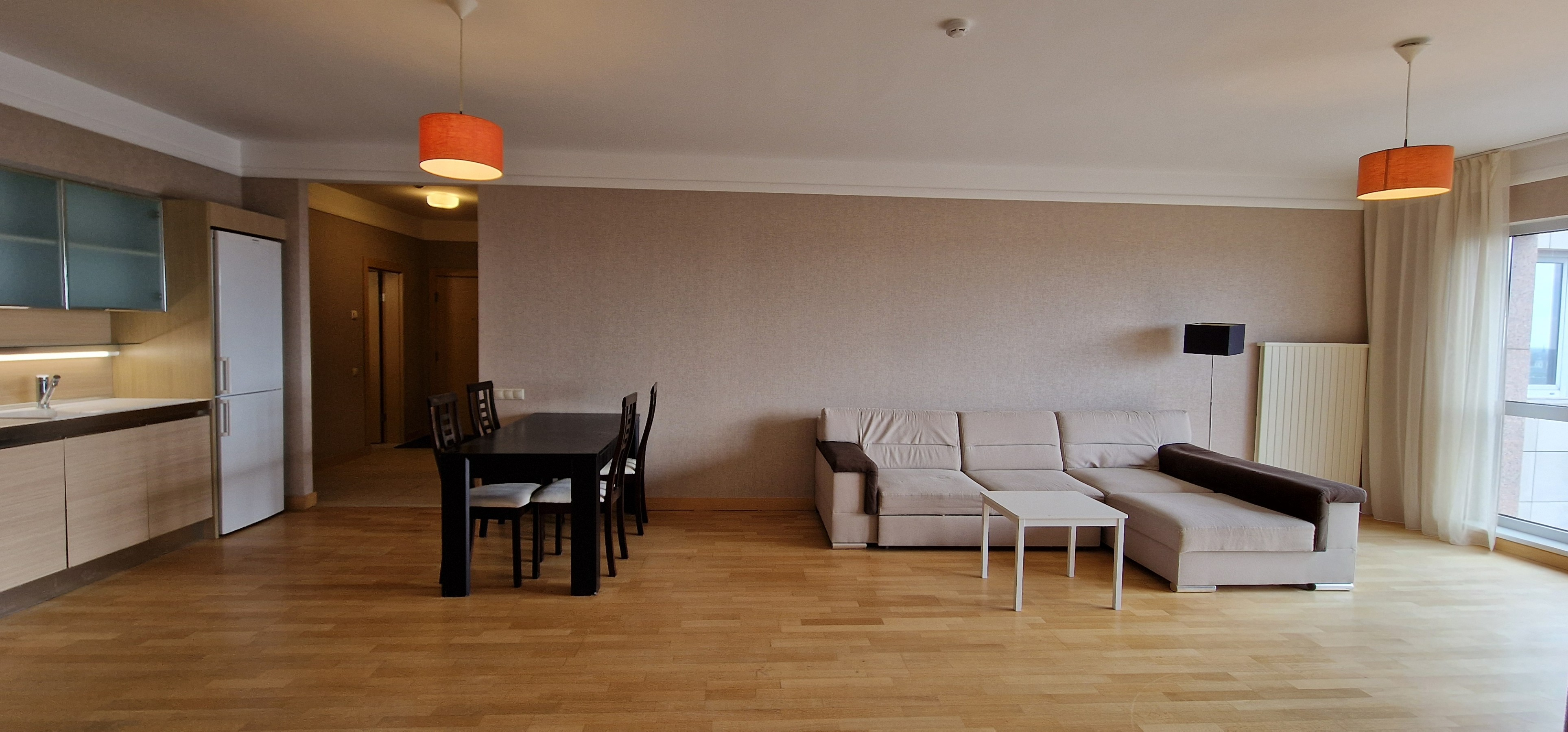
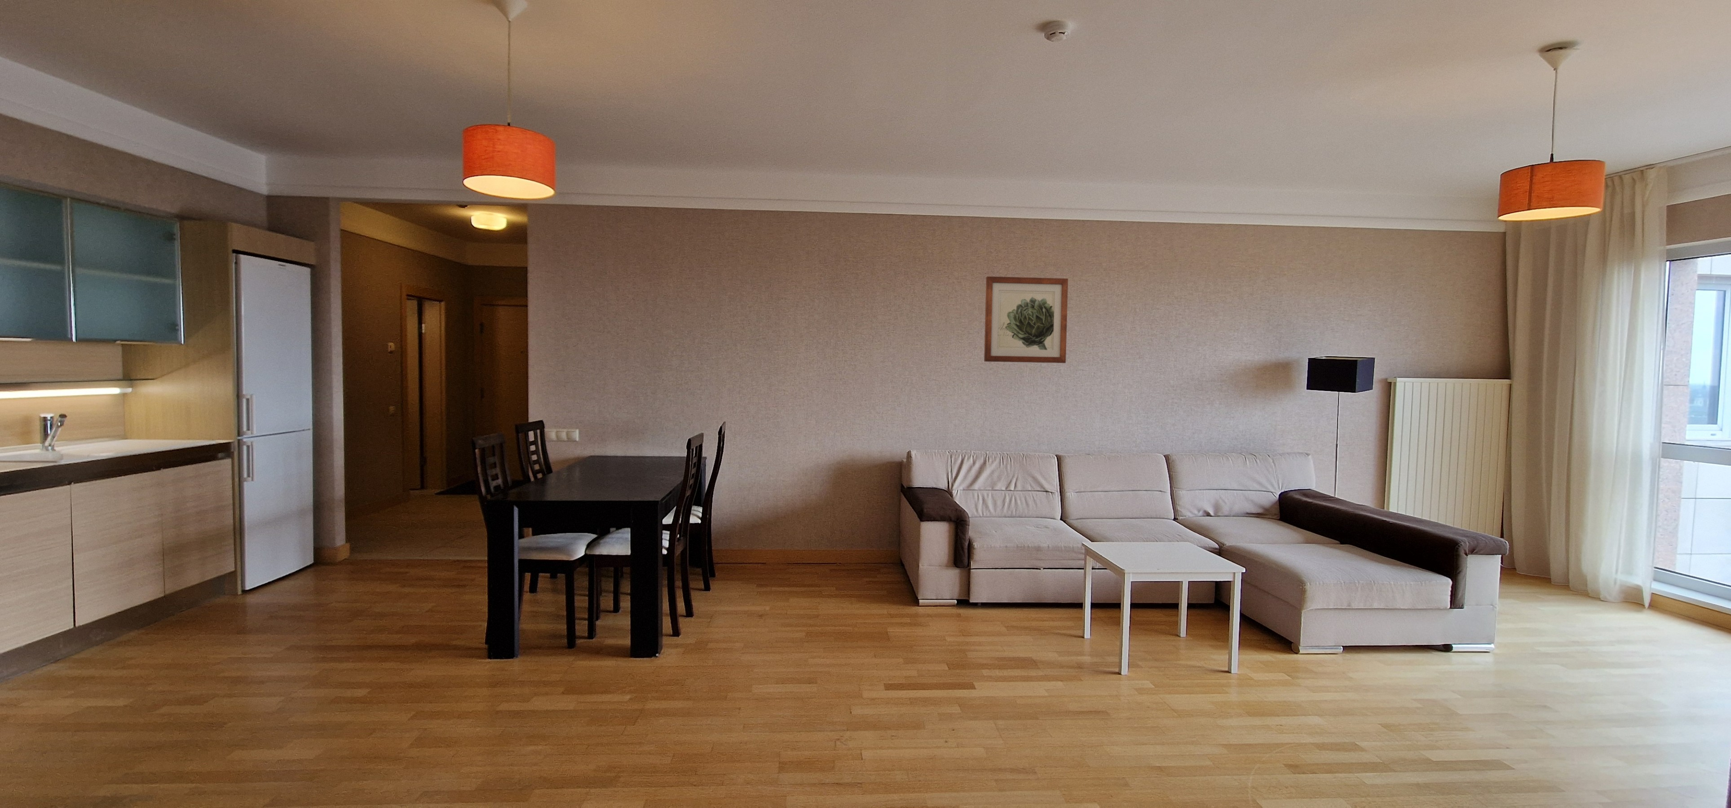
+ wall art (1026, 320)
